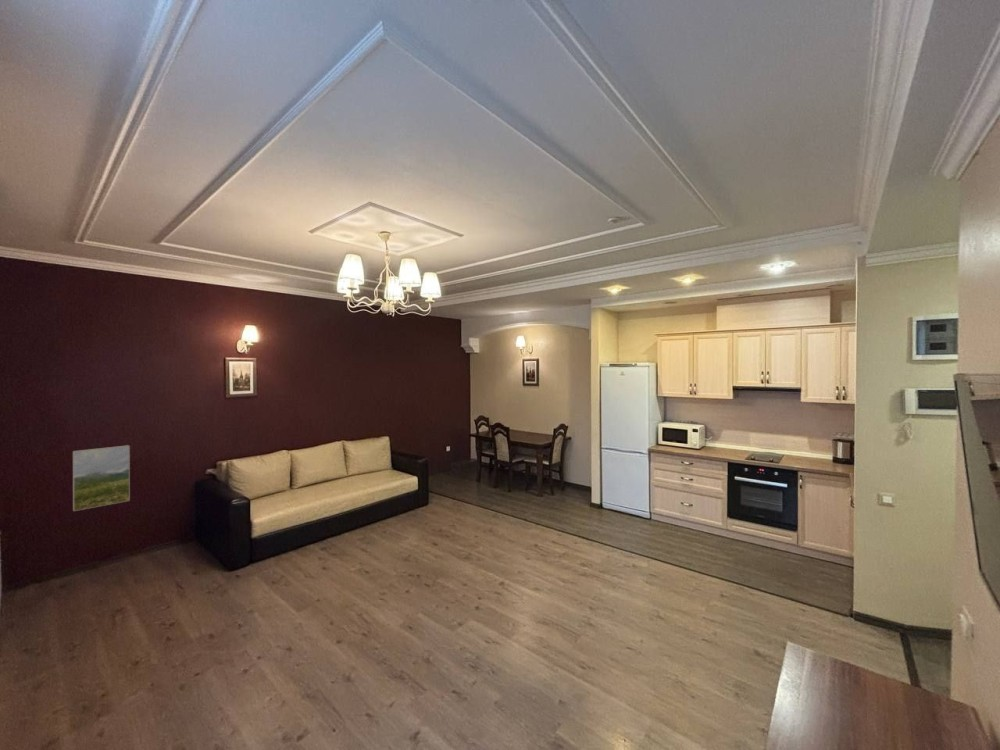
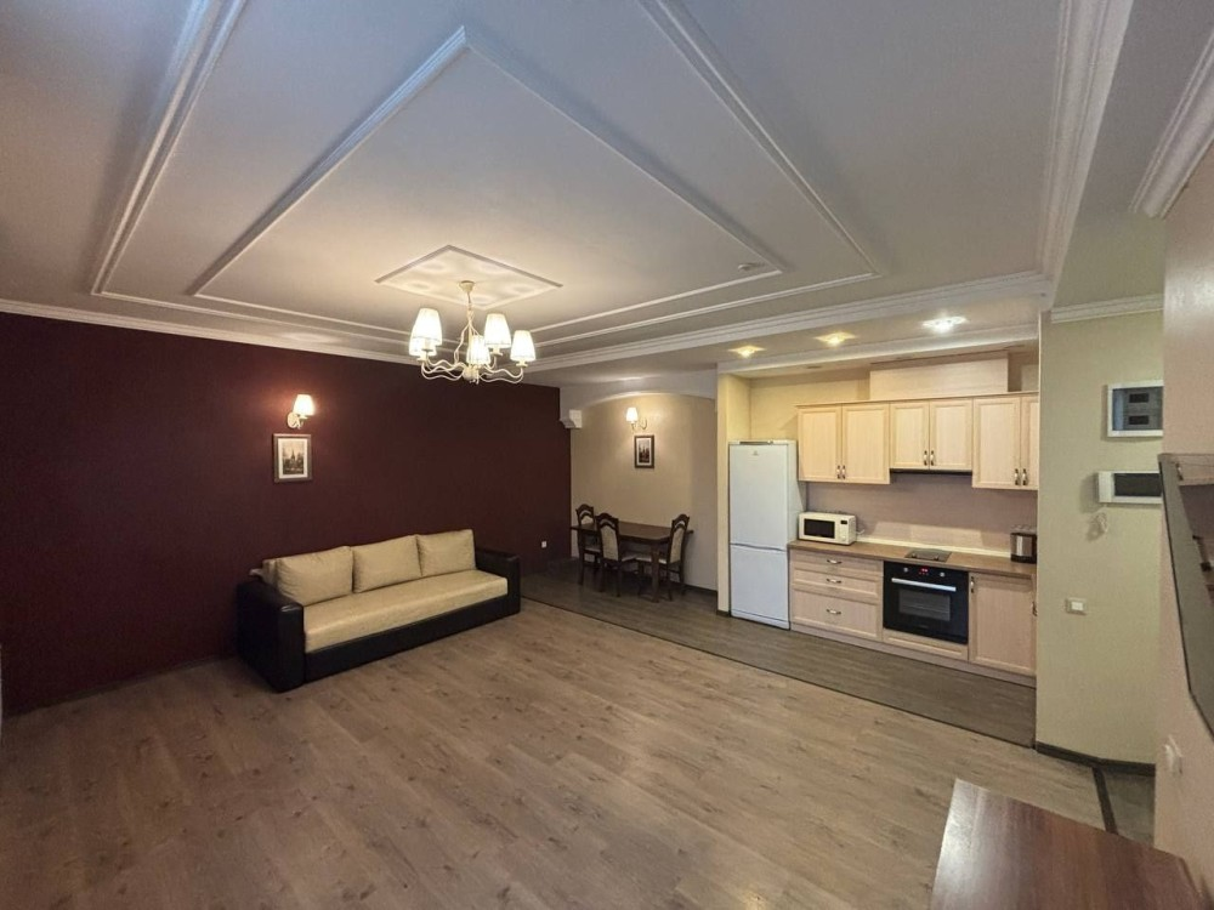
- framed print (102, 476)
